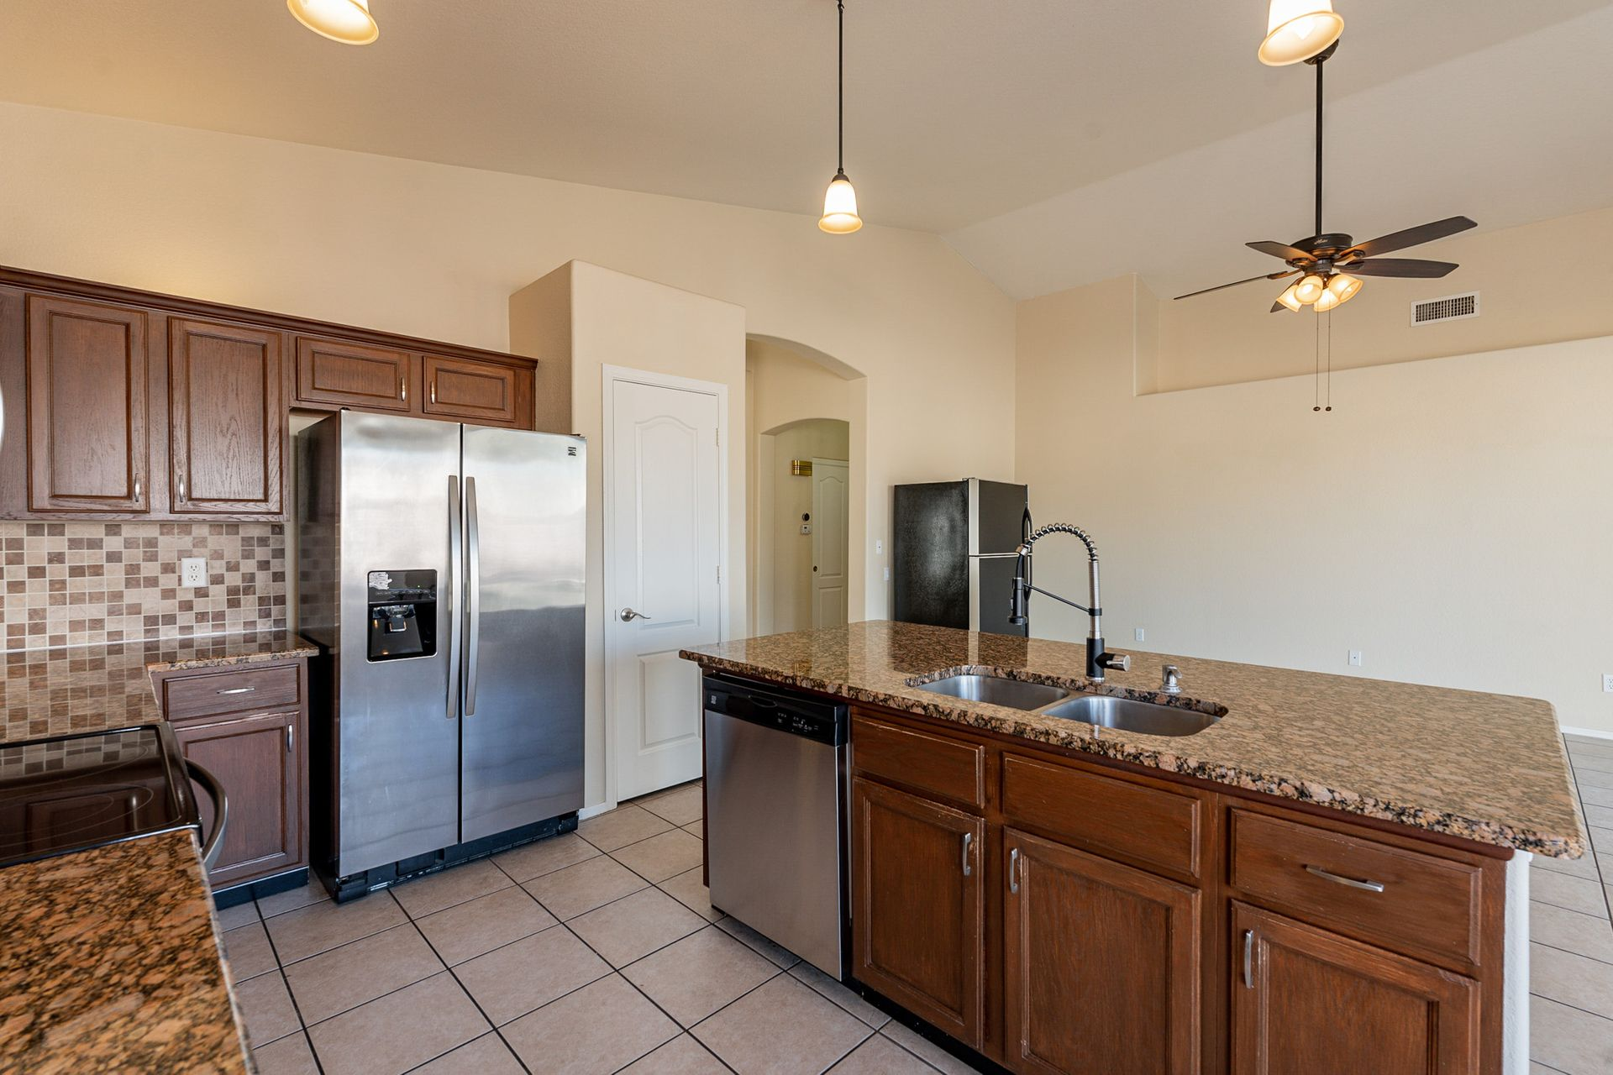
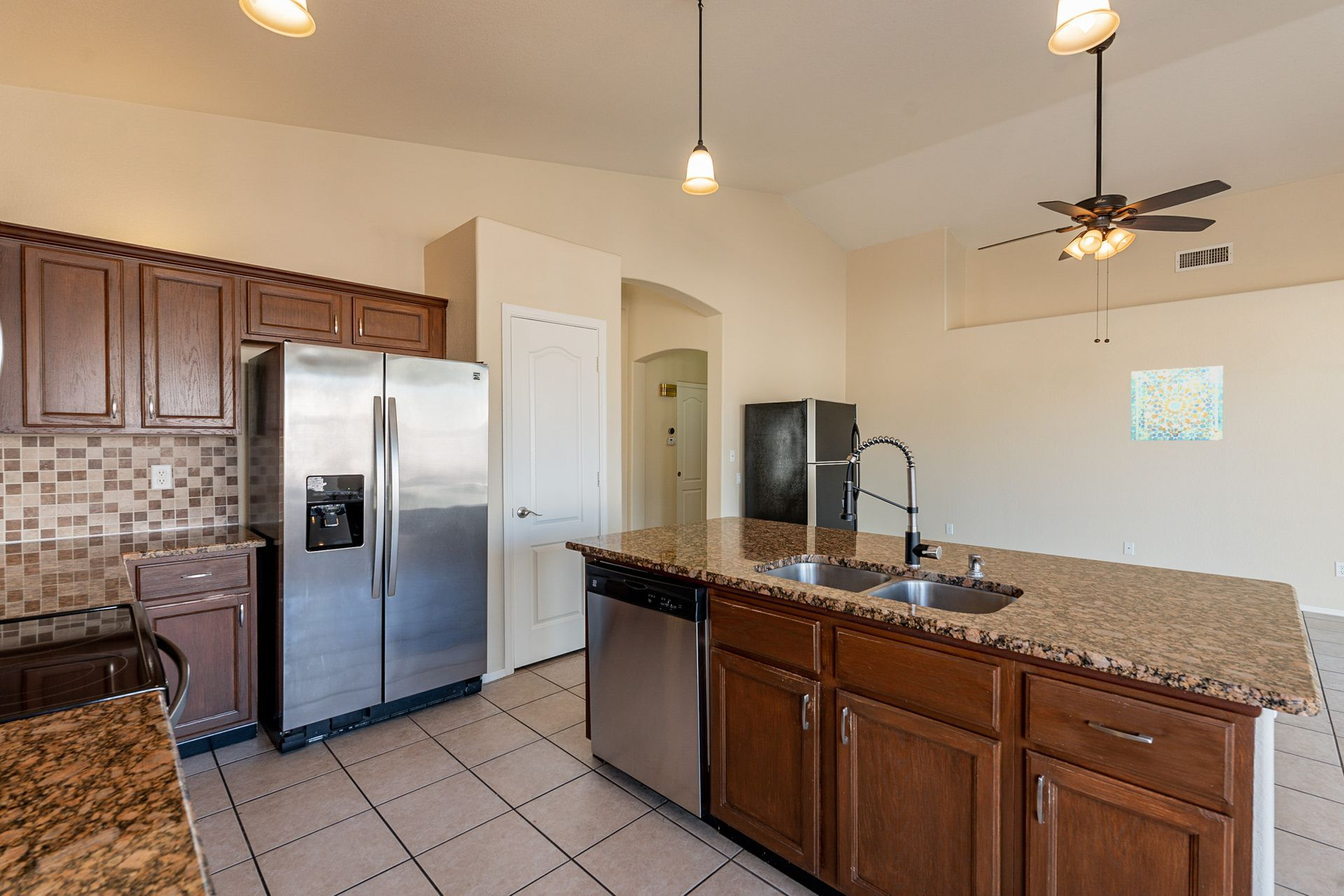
+ wall art (1175, 405)
